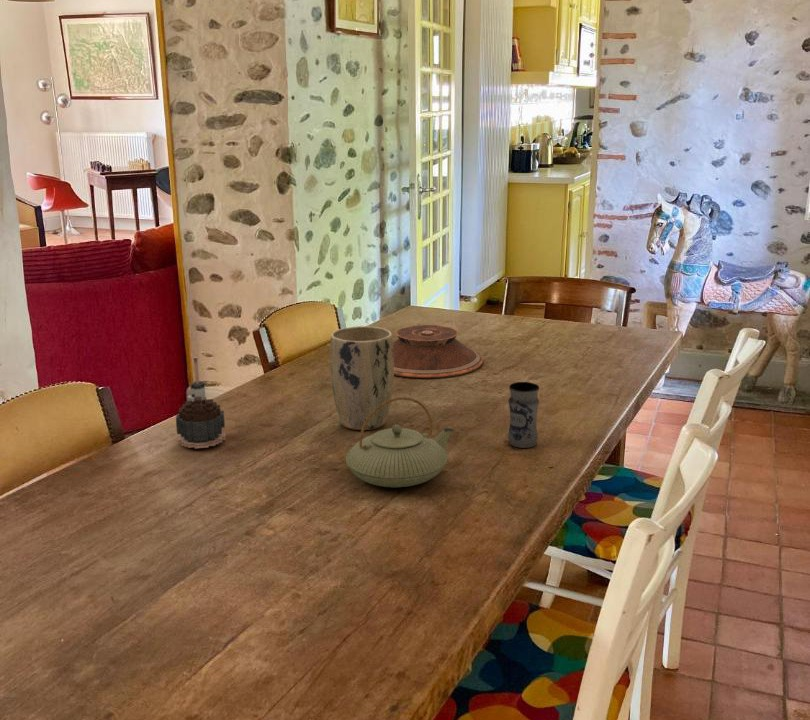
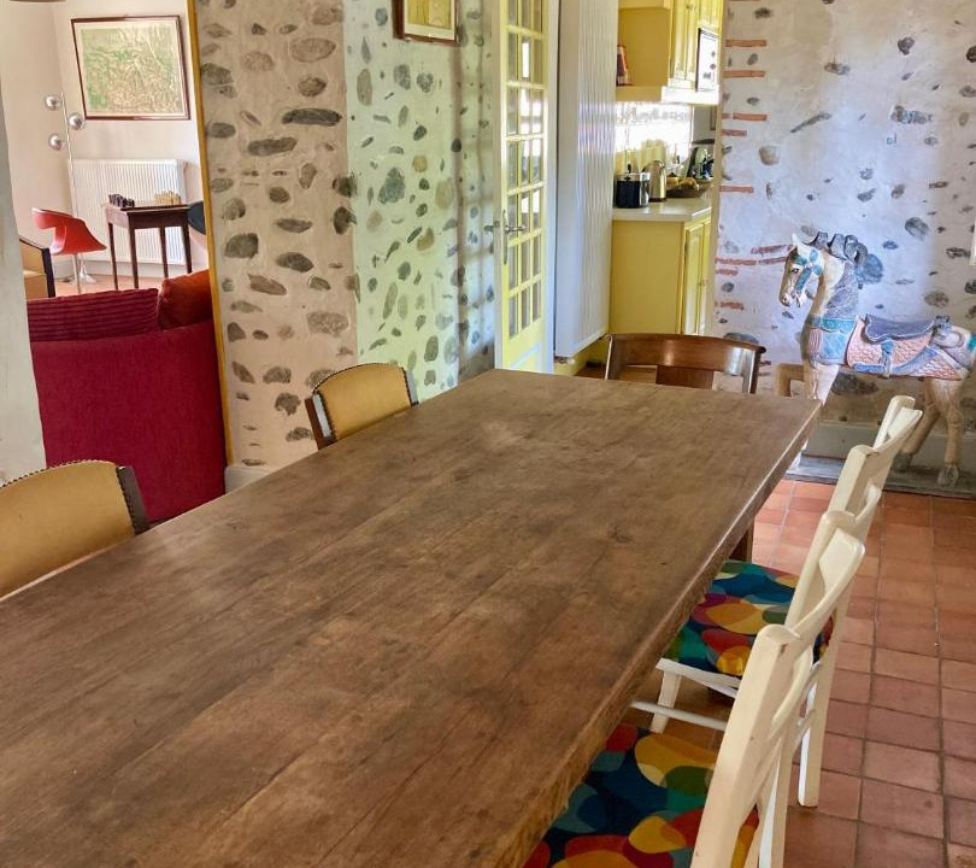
- plate (426, 347)
- candle (198, 400)
- plant pot (362, 378)
- jar (523, 414)
- teapot (403, 435)
